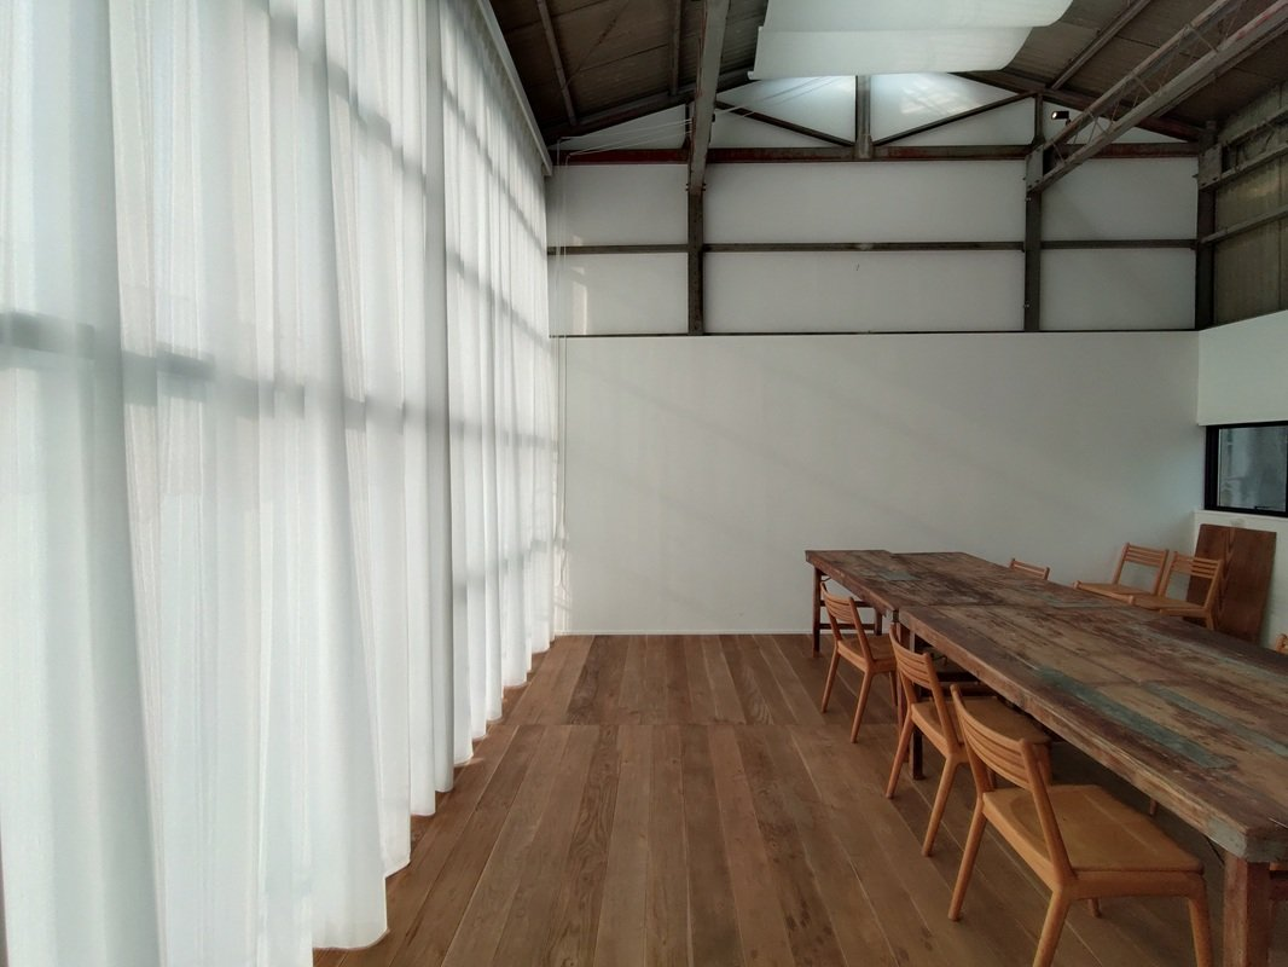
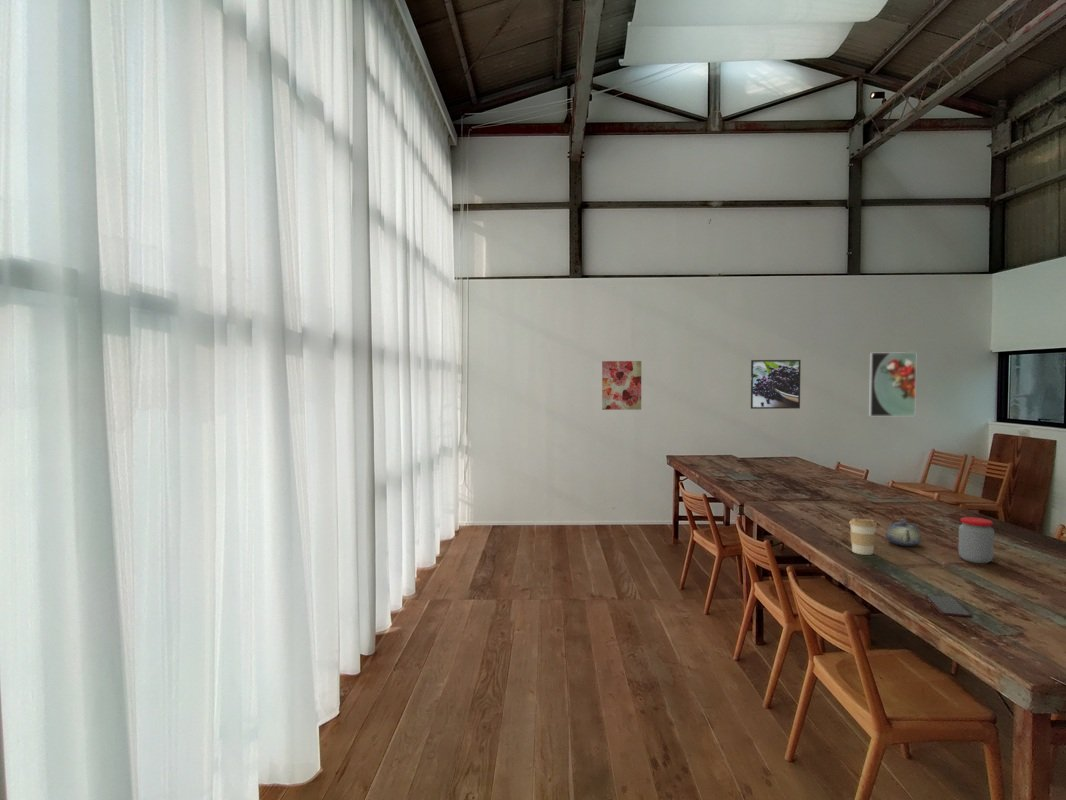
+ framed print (775, 384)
+ wall art (621, 385)
+ coffee cup (862, 535)
+ teapot (903, 532)
+ jar (976, 539)
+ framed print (892, 384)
+ smartphone (947, 605)
